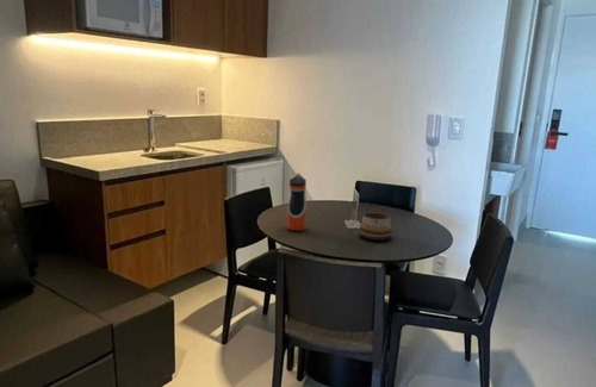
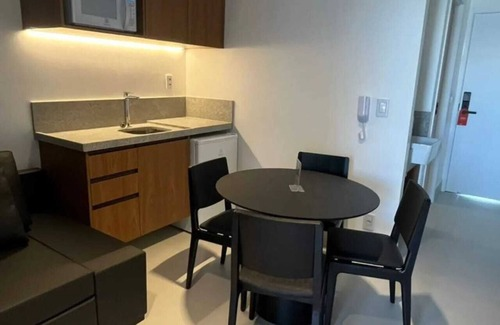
- decorative bowl (375, 226)
- water bottle (297, 201)
